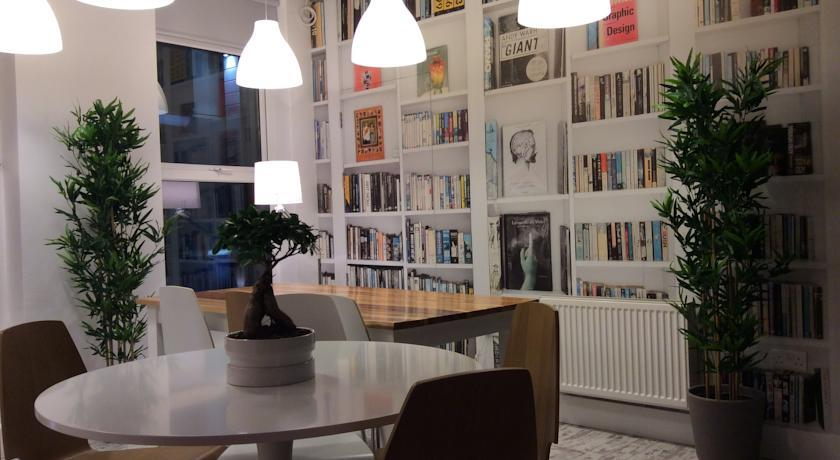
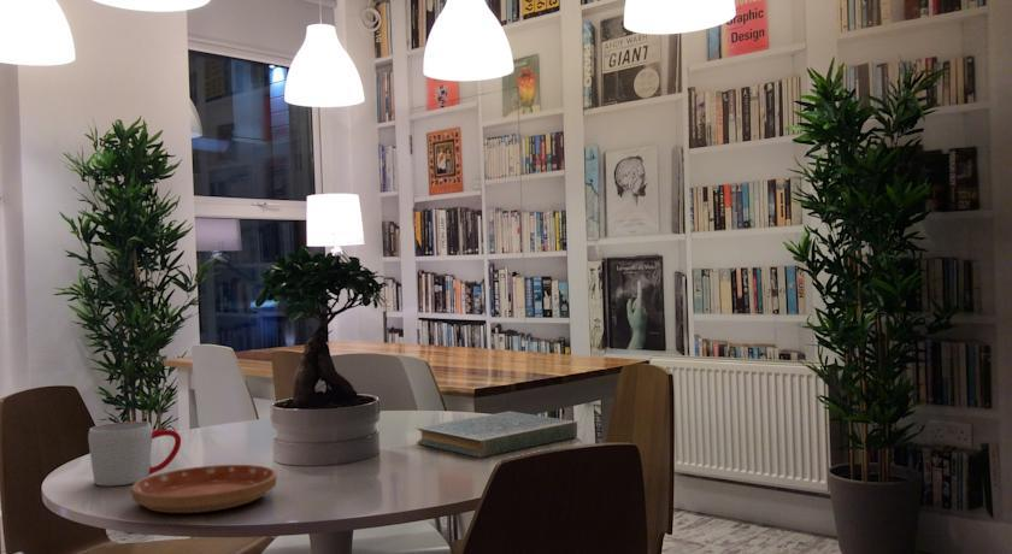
+ saucer (206, 489)
+ book (496, 431)
+ mug (135, 452)
